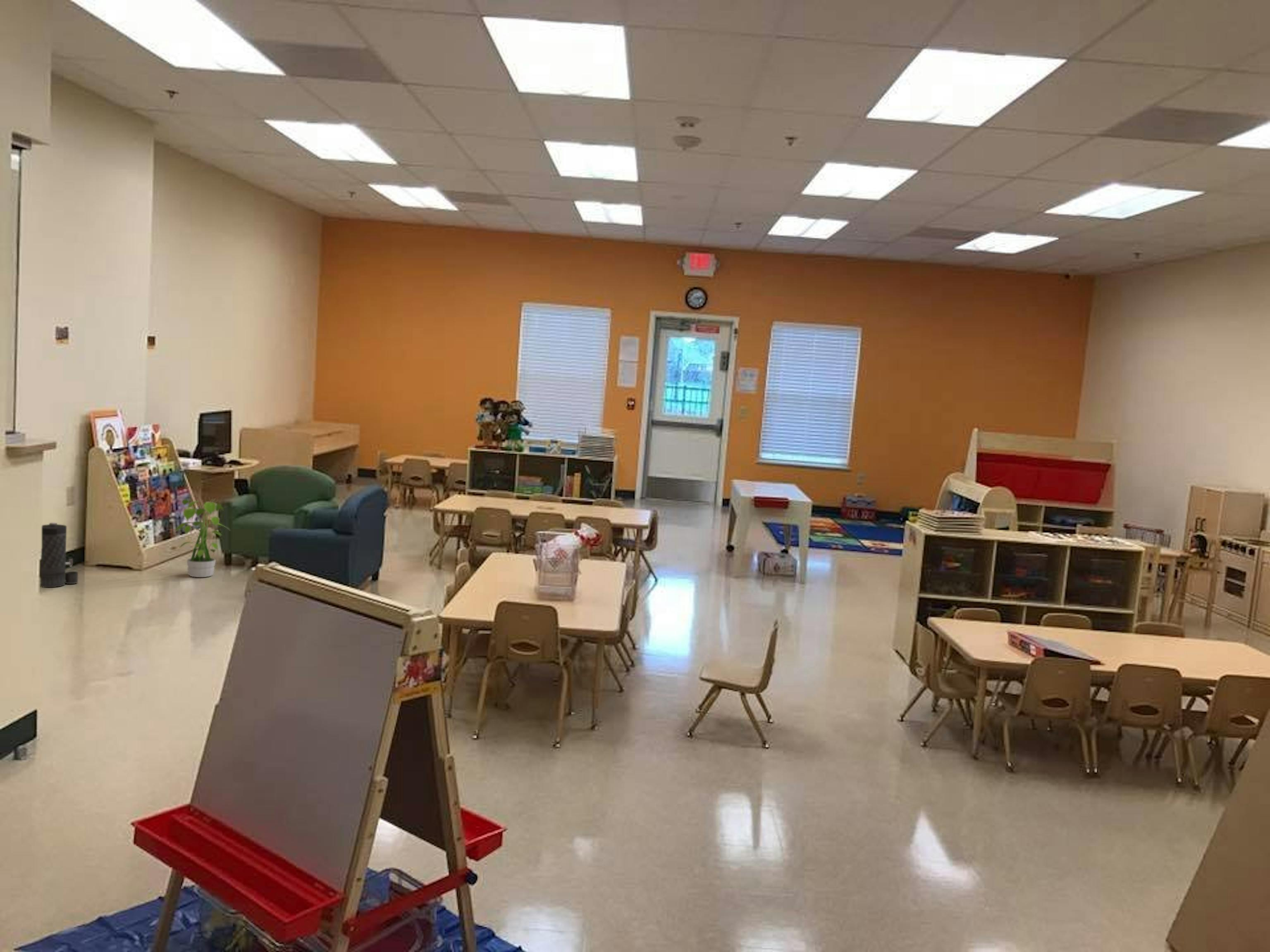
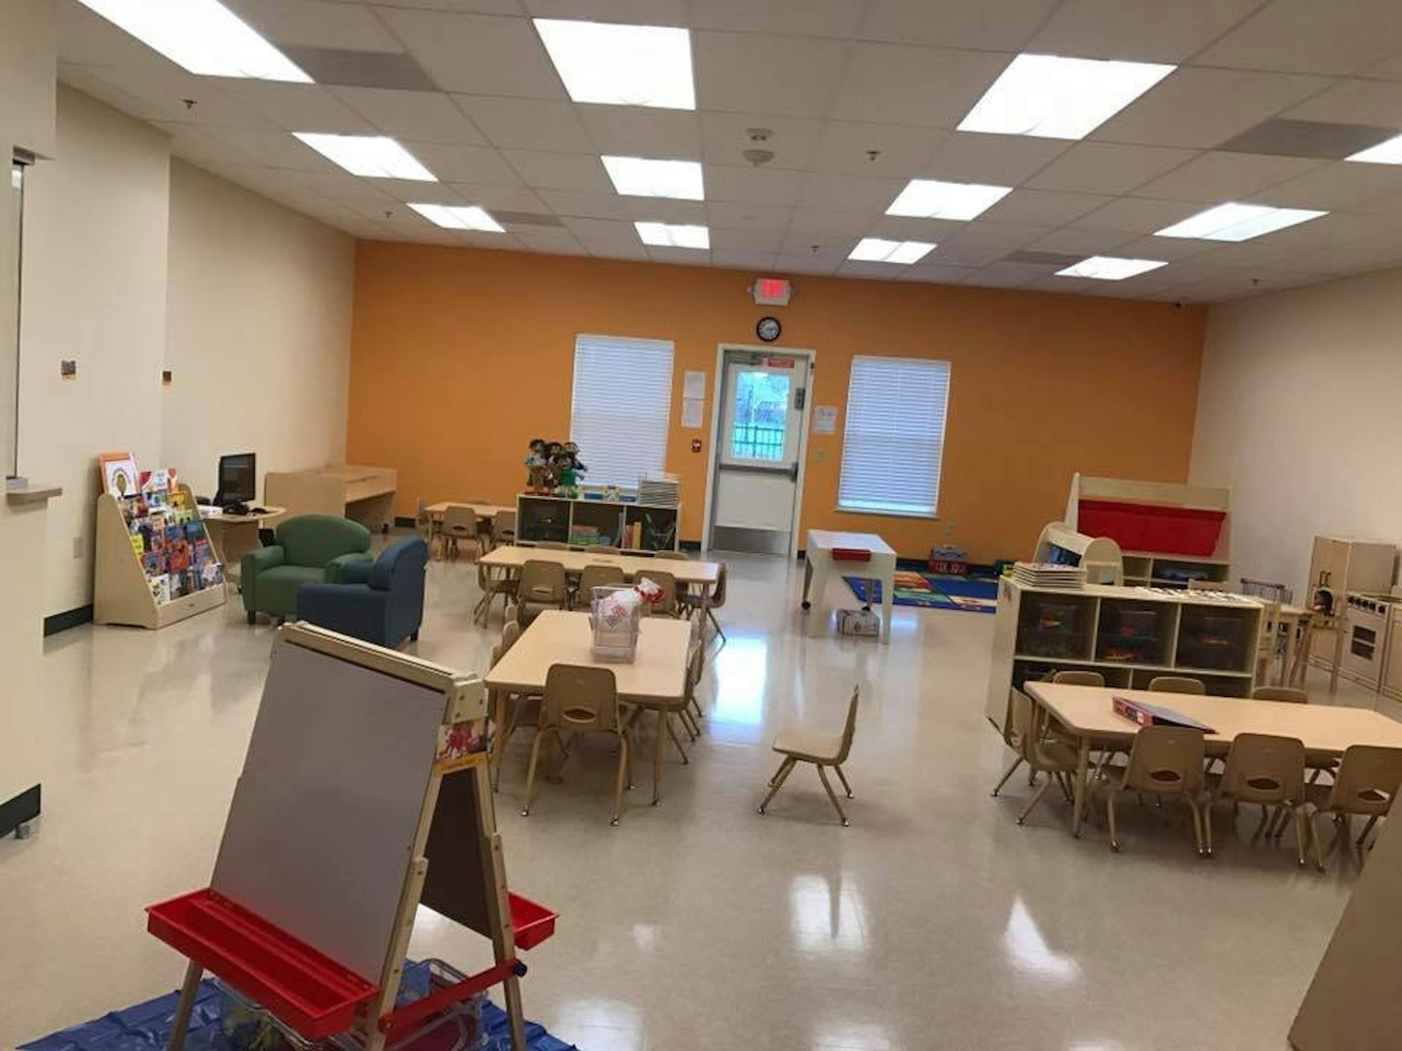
- potted plant (202, 536)
- canister (57, 553)
